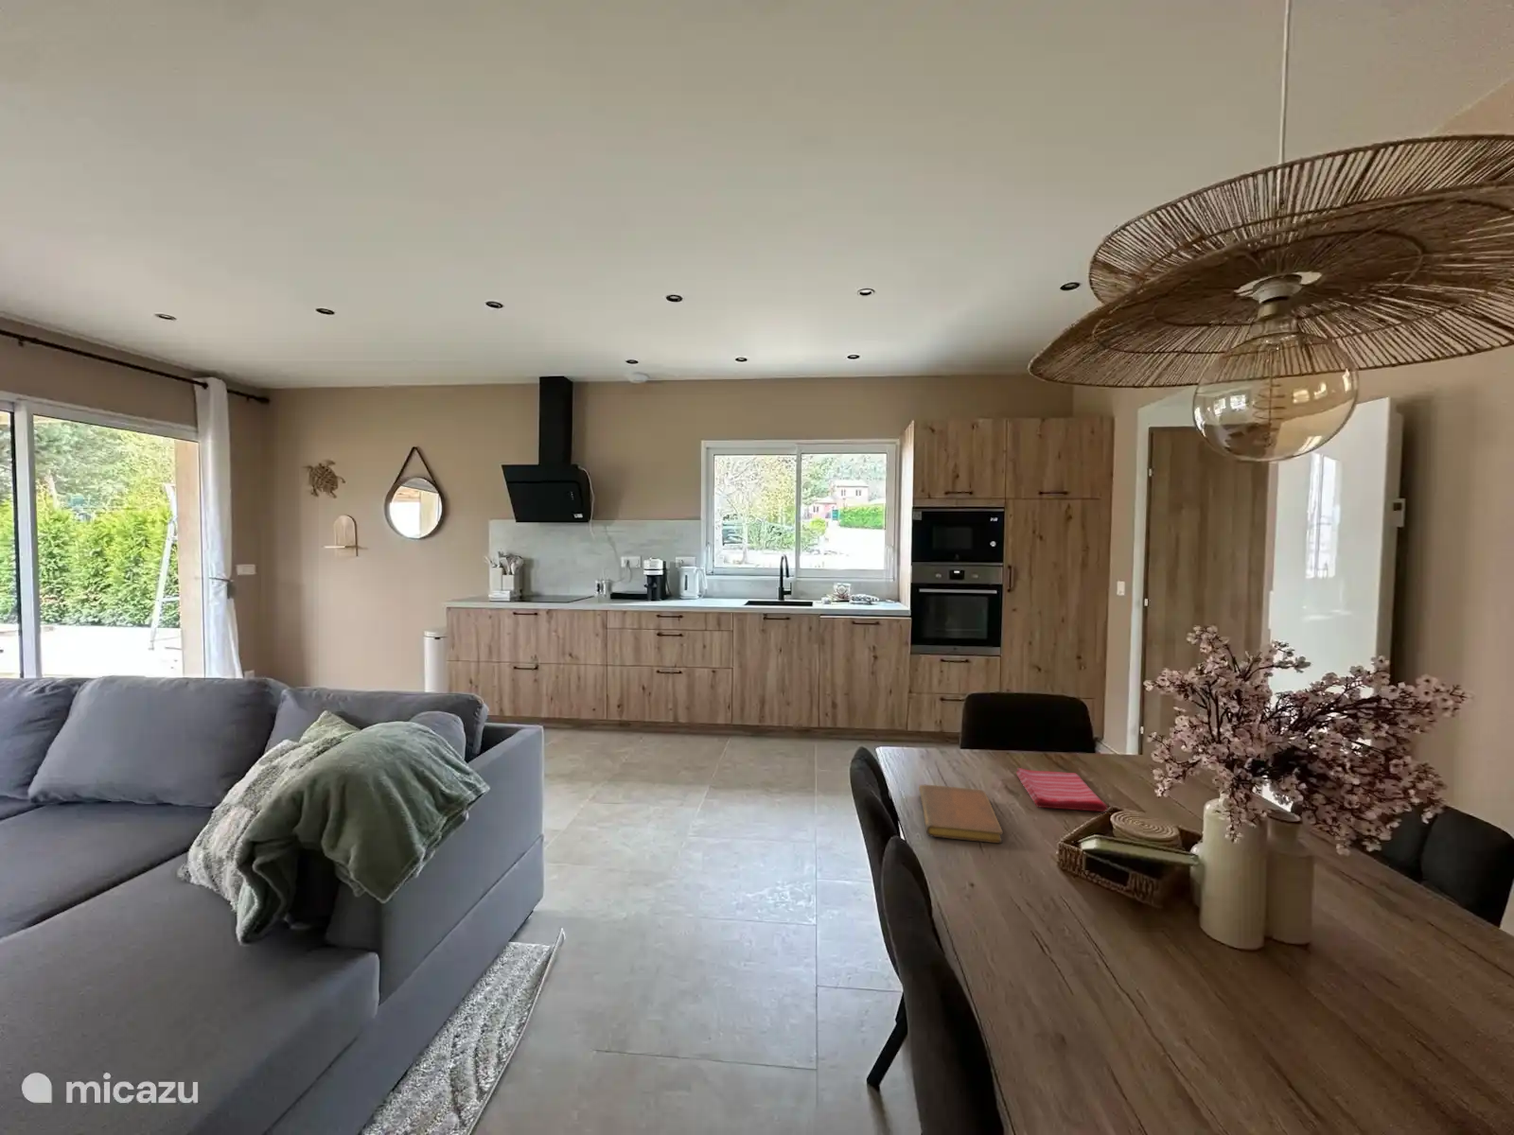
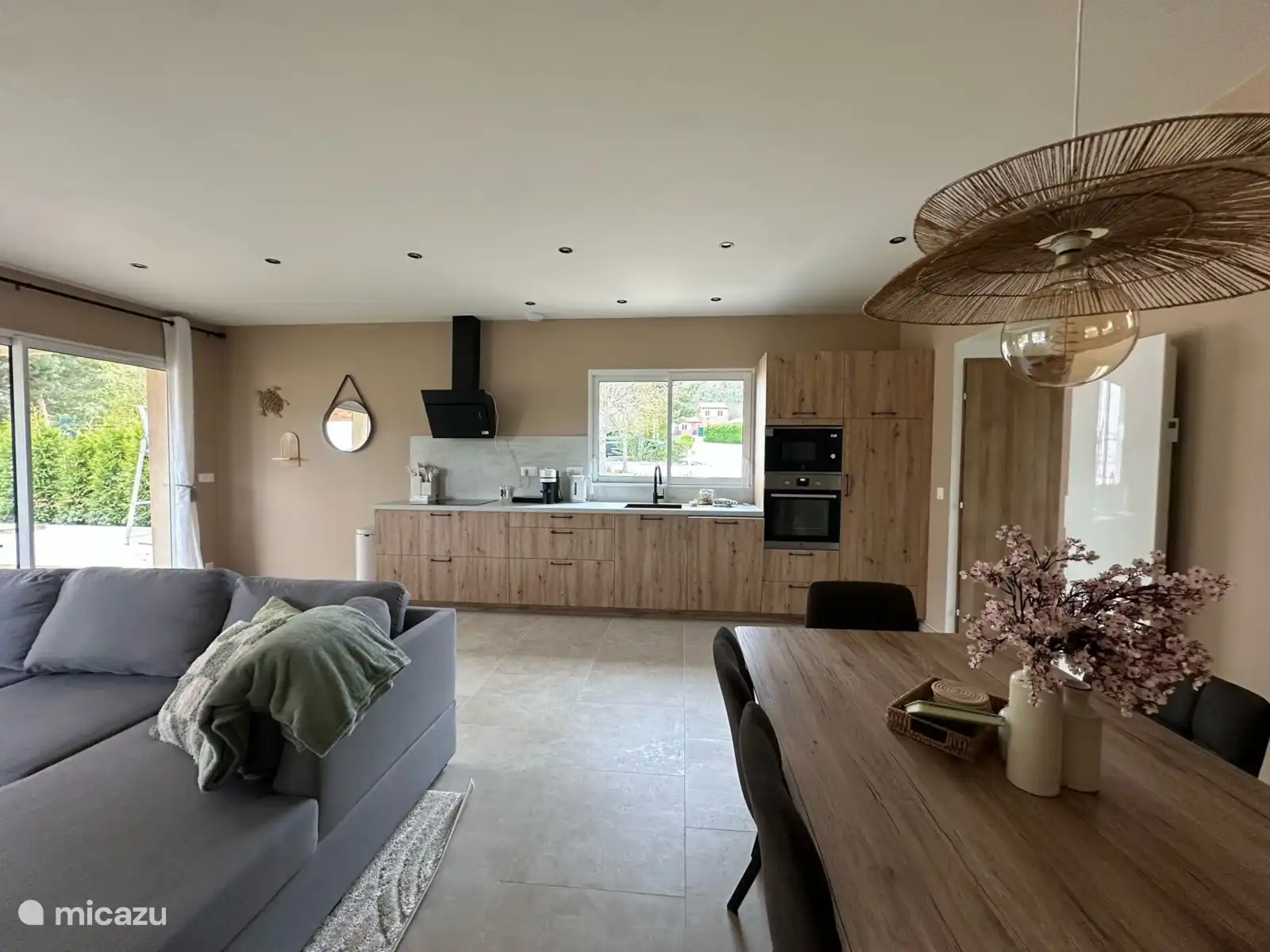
- notebook (956, 811)
- dish towel (1057, 788)
